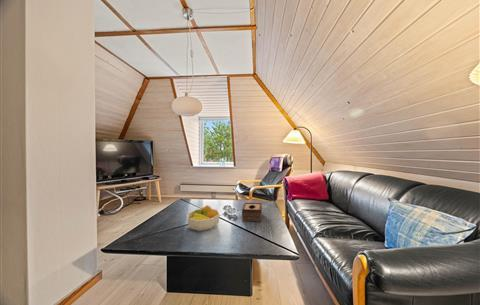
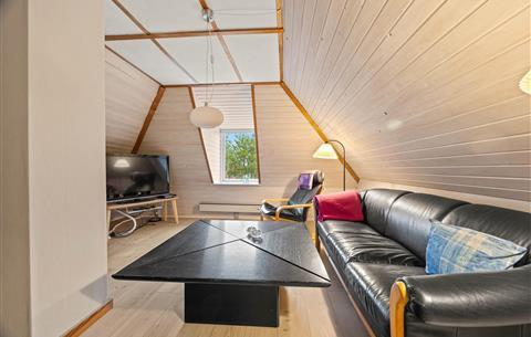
- fruit bowl (203, 217)
- tissue box (252, 211)
